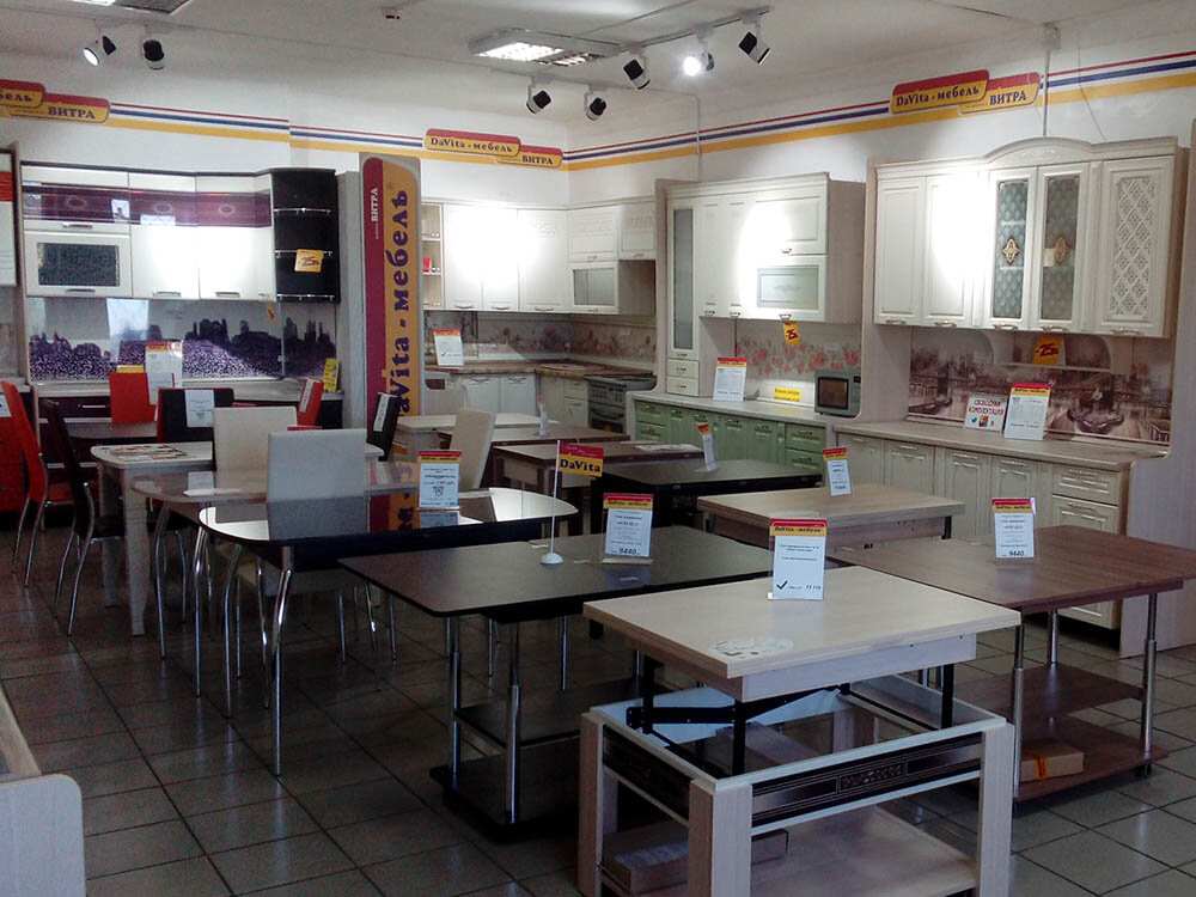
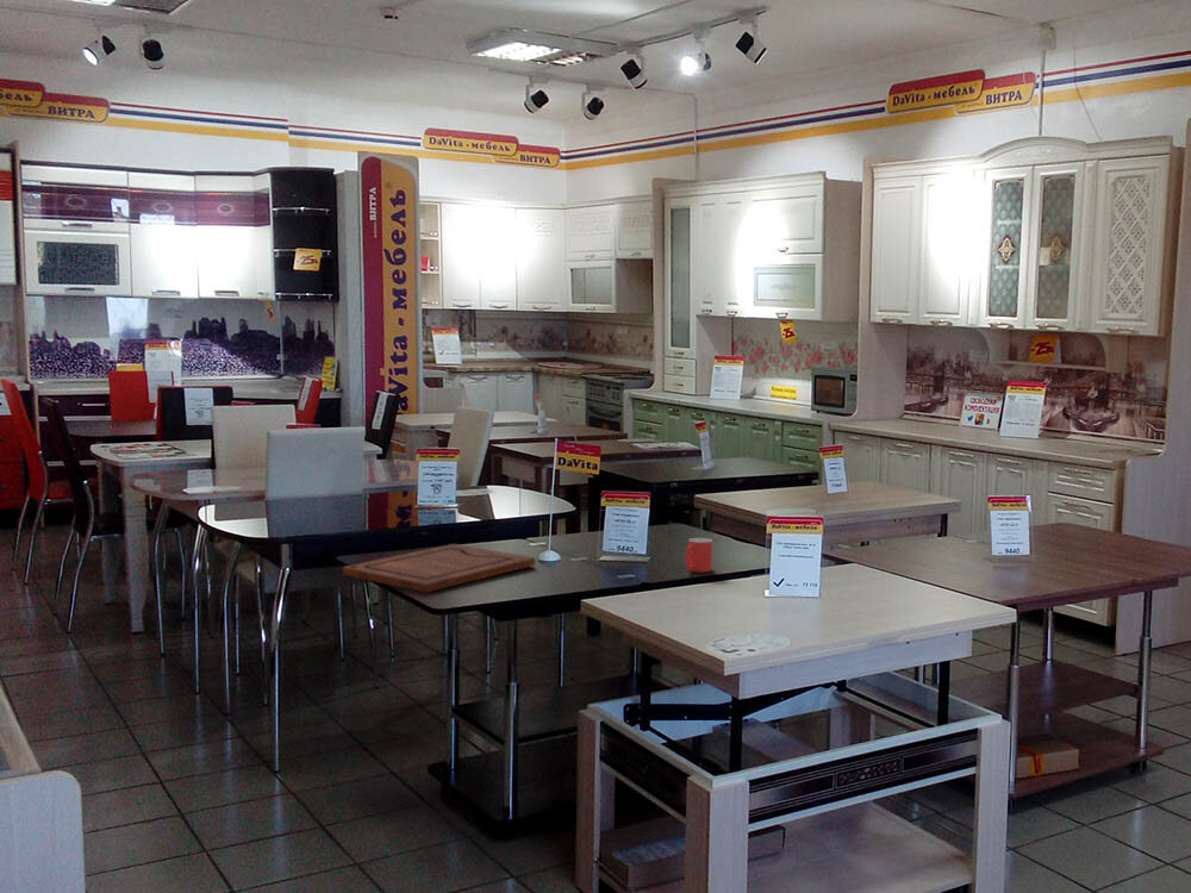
+ cutting board (441, 566)
+ mug (696, 555)
